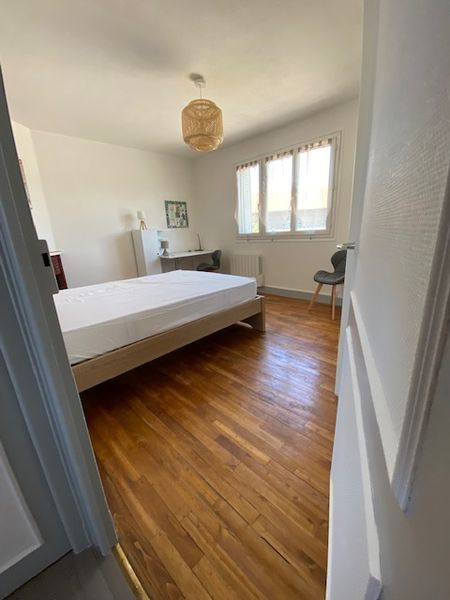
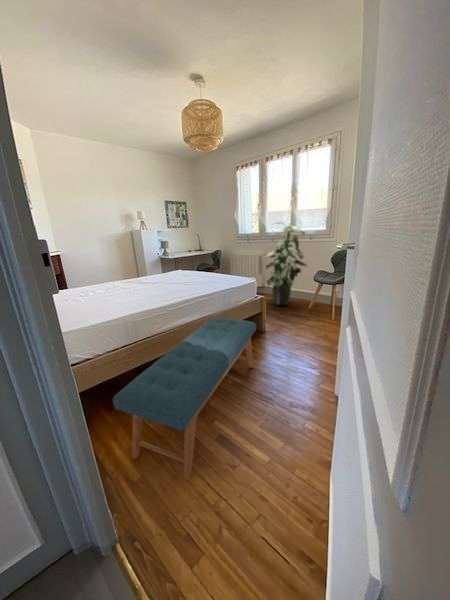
+ bench (204, 374)
+ indoor plant (282, 264)
